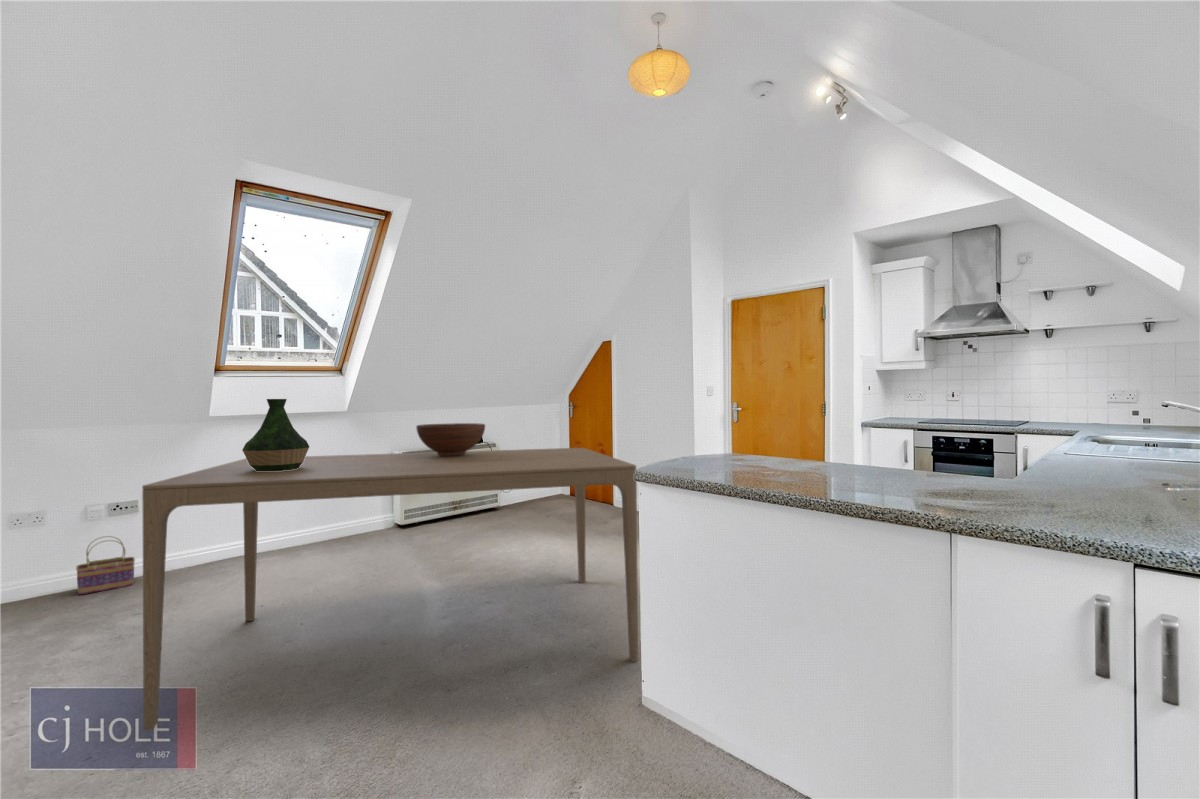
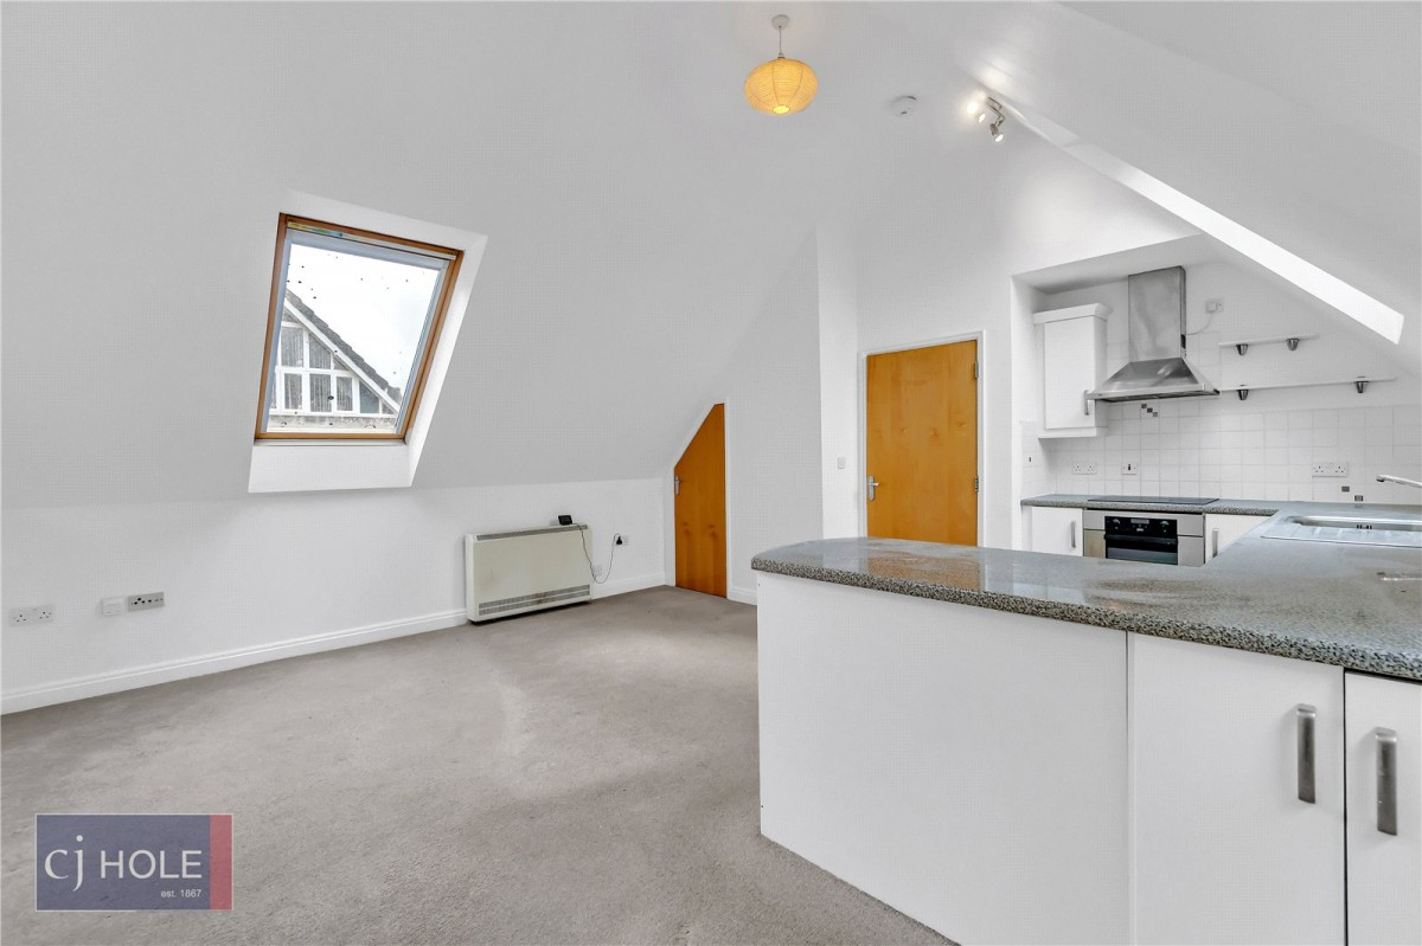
- fruit bowl (451, 439)
- dining table (423, 493)
- vase (276, 433)
- basket (106, 562)
